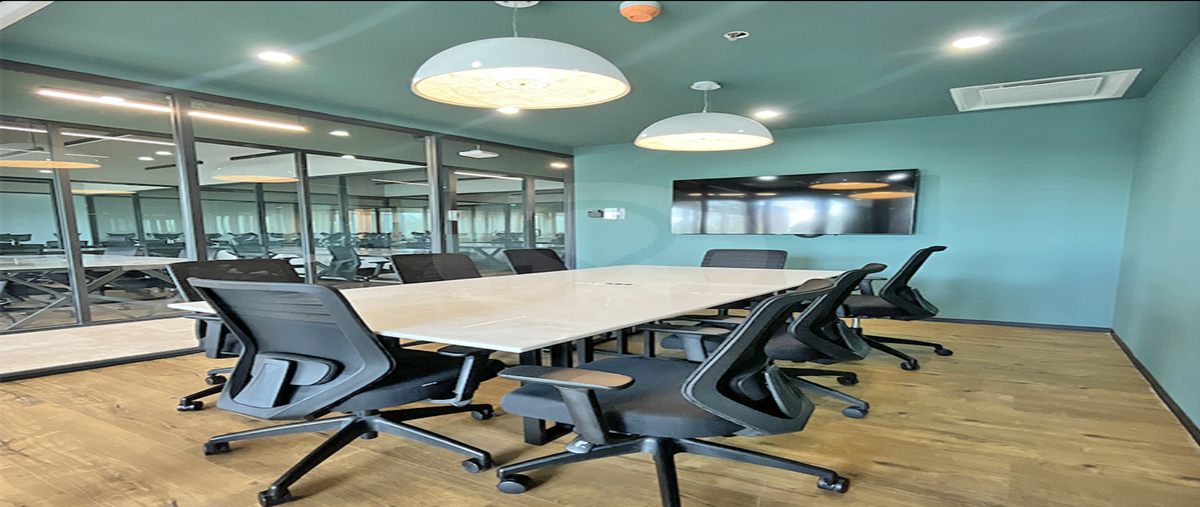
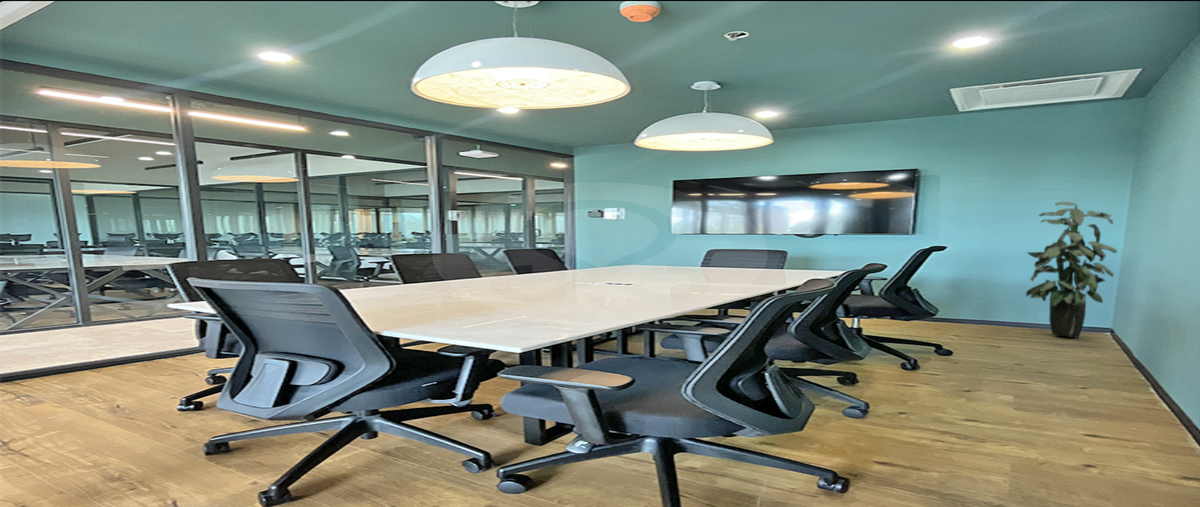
+ indoor plant (1066, 269)
